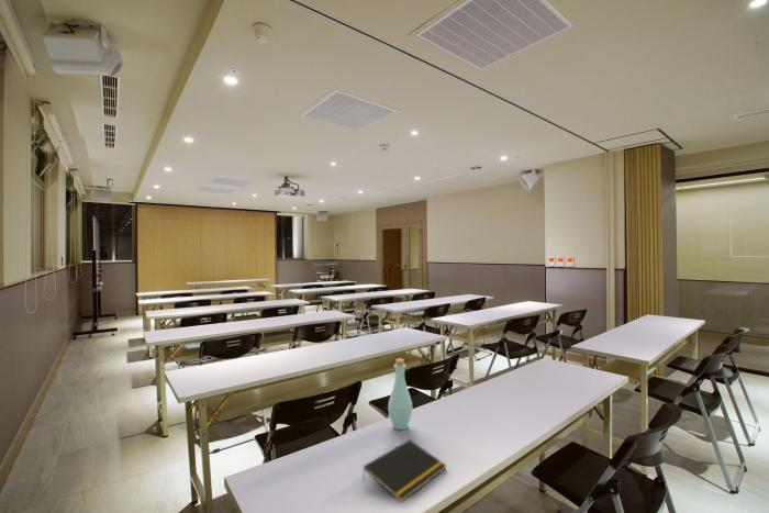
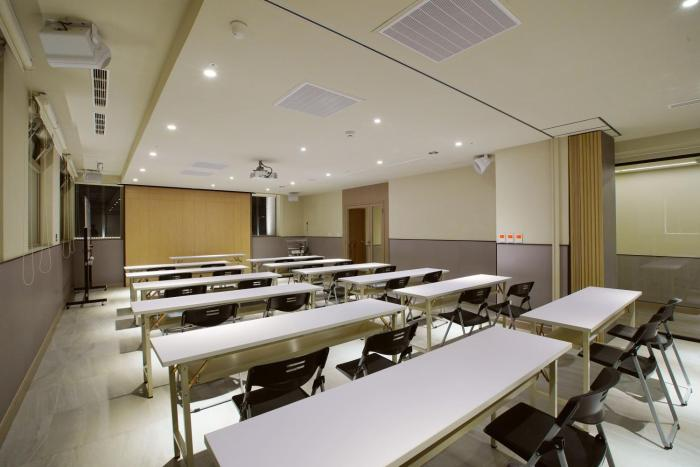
- notepad (405, 467)
- bottle (400, 392)
